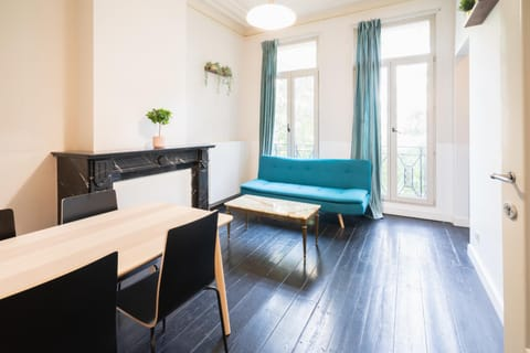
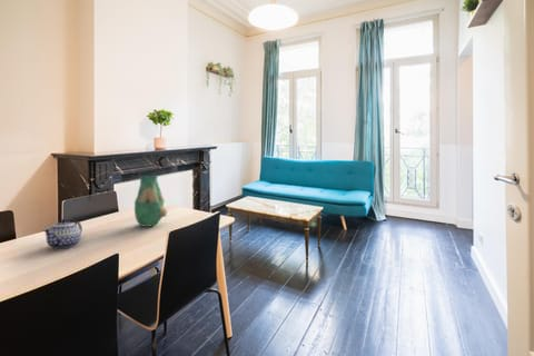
+ vase (150, 200)
+ teapot (63, 233)
